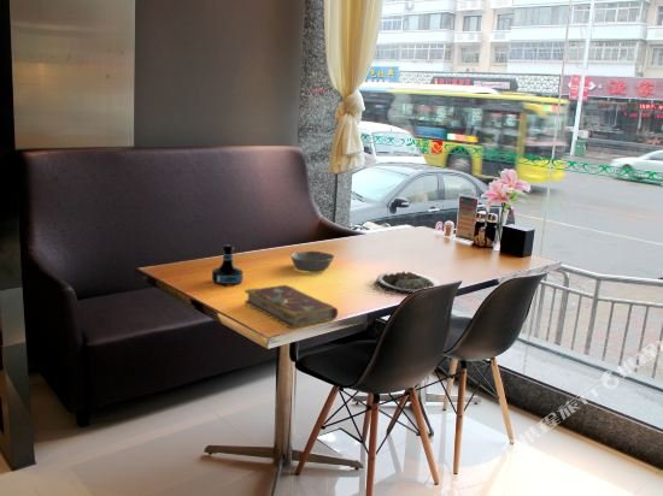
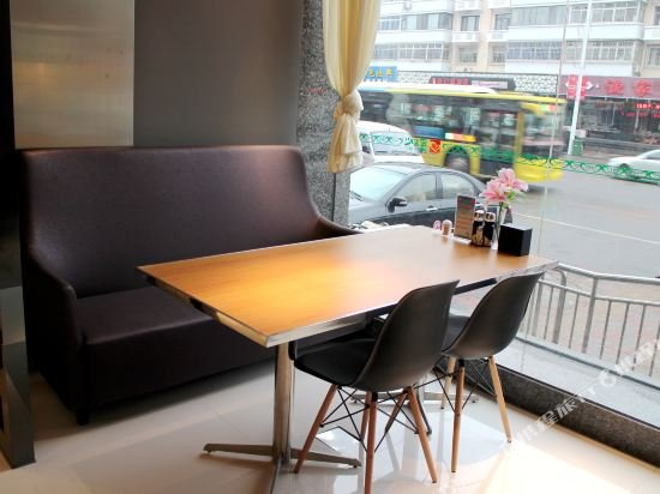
- plate (407, 279)
- tequila bottle (227, 264)
- bowl (311, 261)
- book (289, 303)
